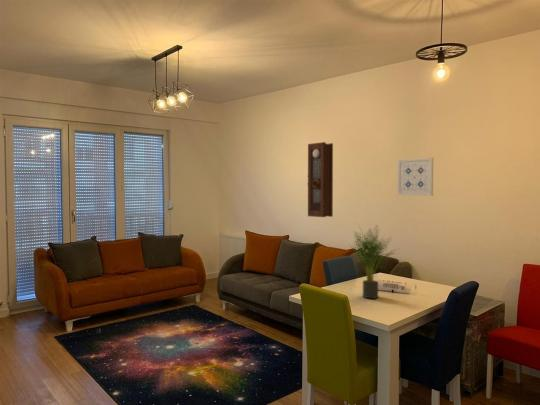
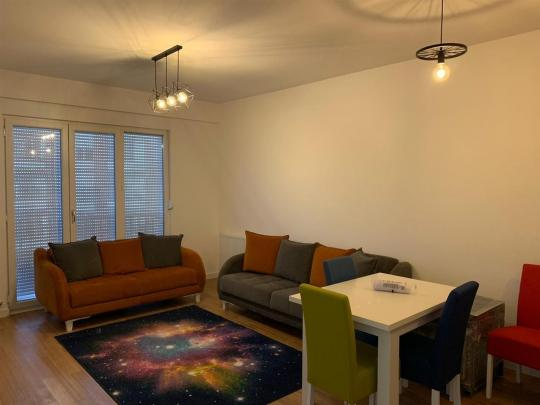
- pendulum clock (317, 180)
- potted plant (374, 259)
- wall art (414, 177)
